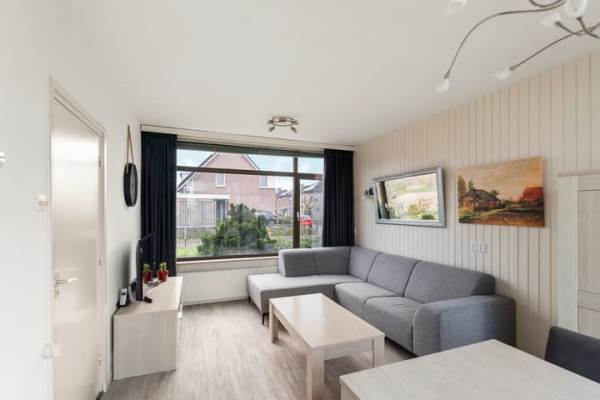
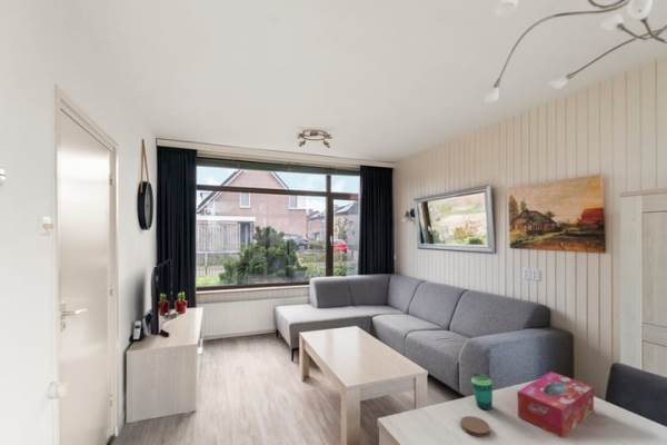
+ cup (481, 390)
+ coaster (475, 426)
+ tissue box (556, 400)
